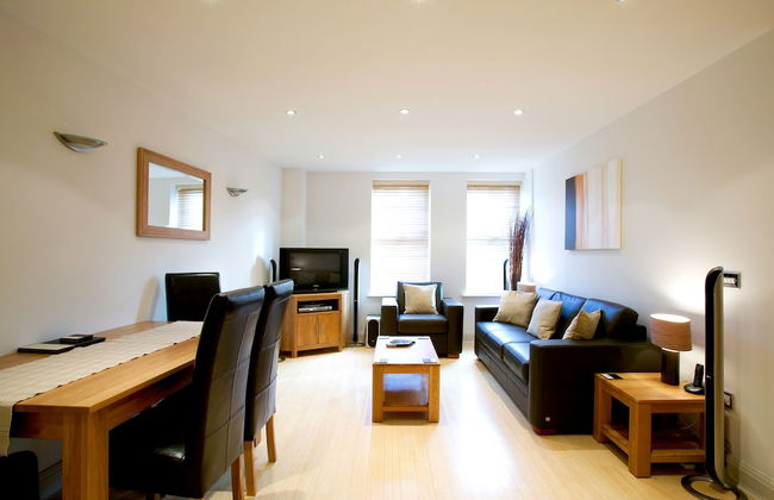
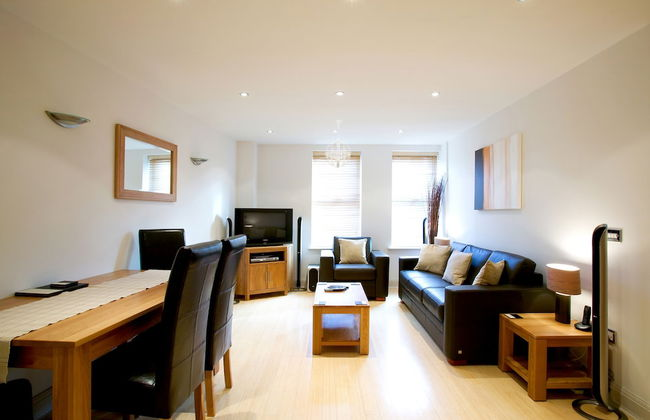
+ chandelier (338, 144)
